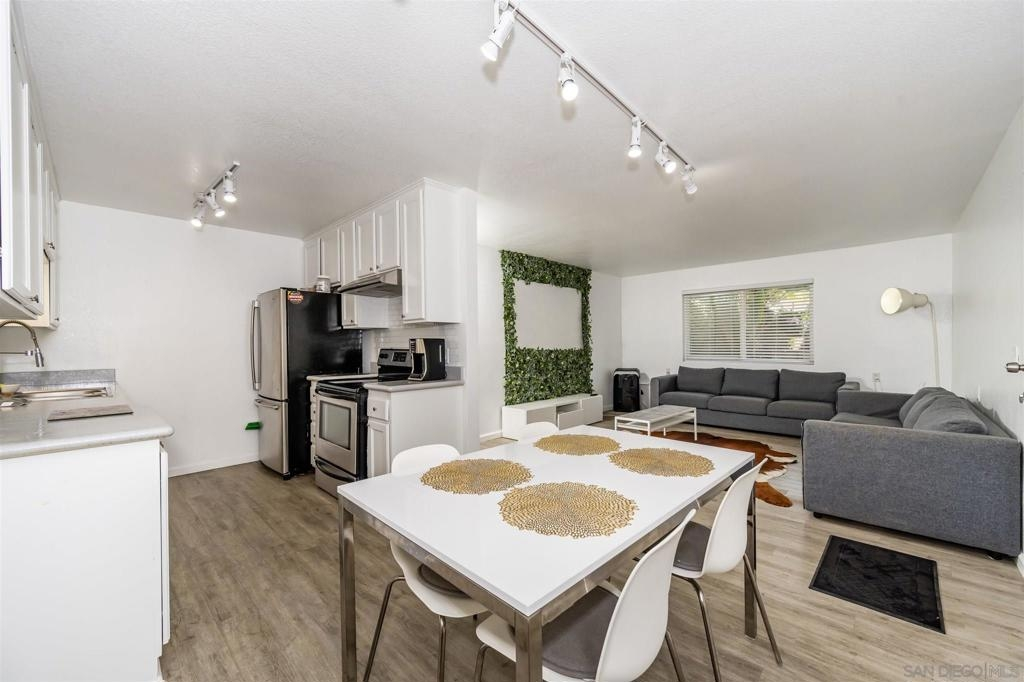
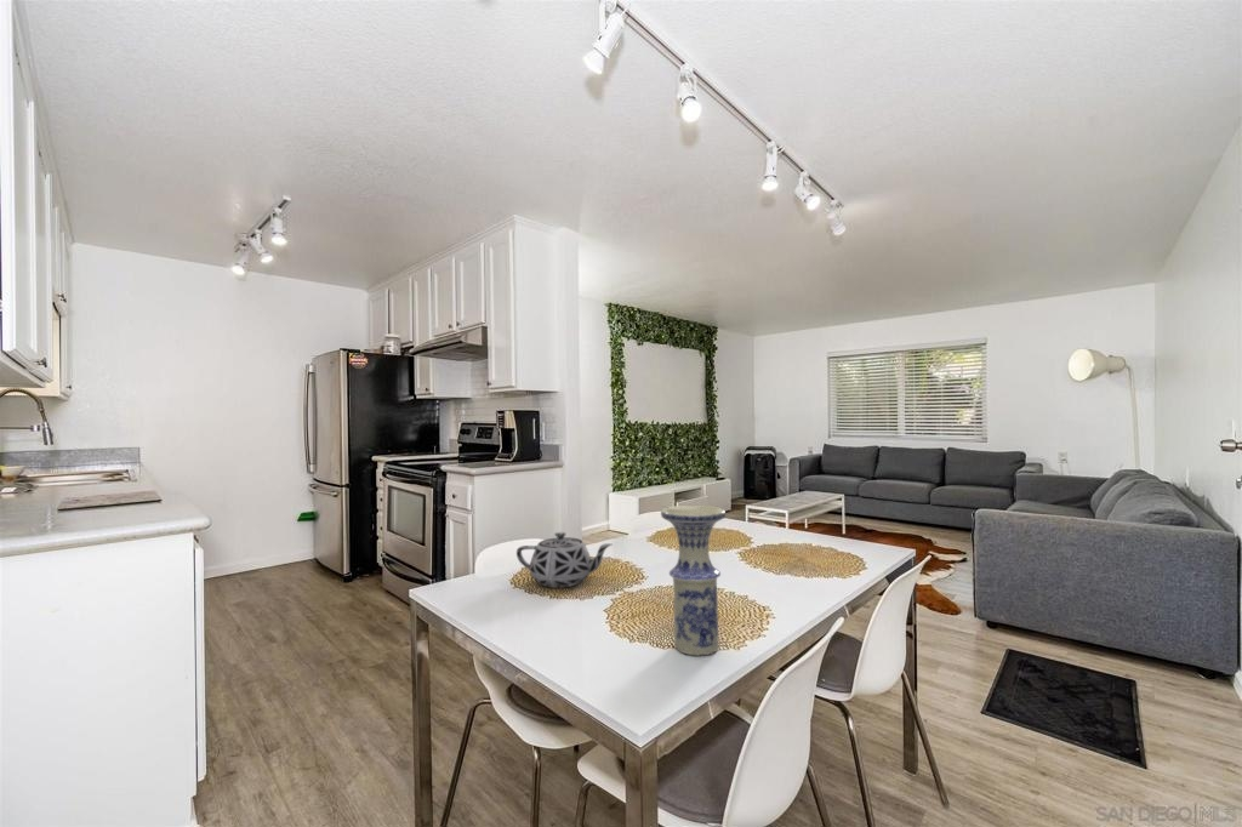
+ teapot (564, 557)
+ vase (694, 576)
